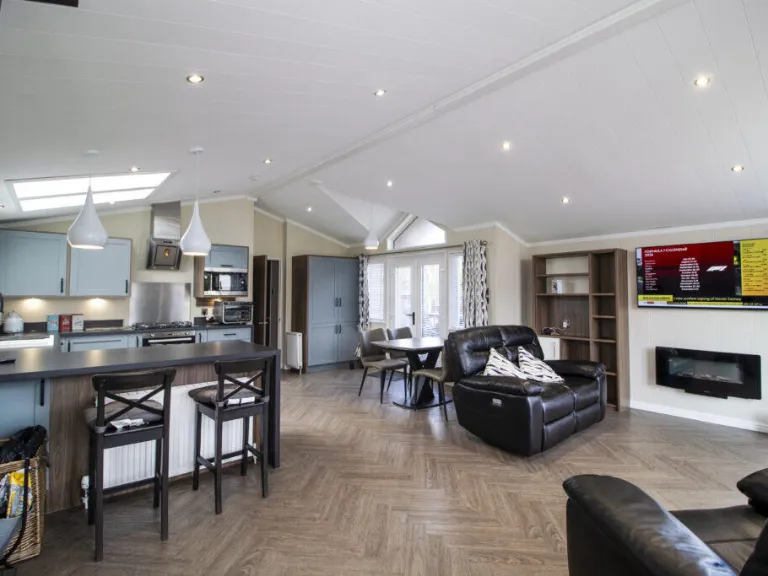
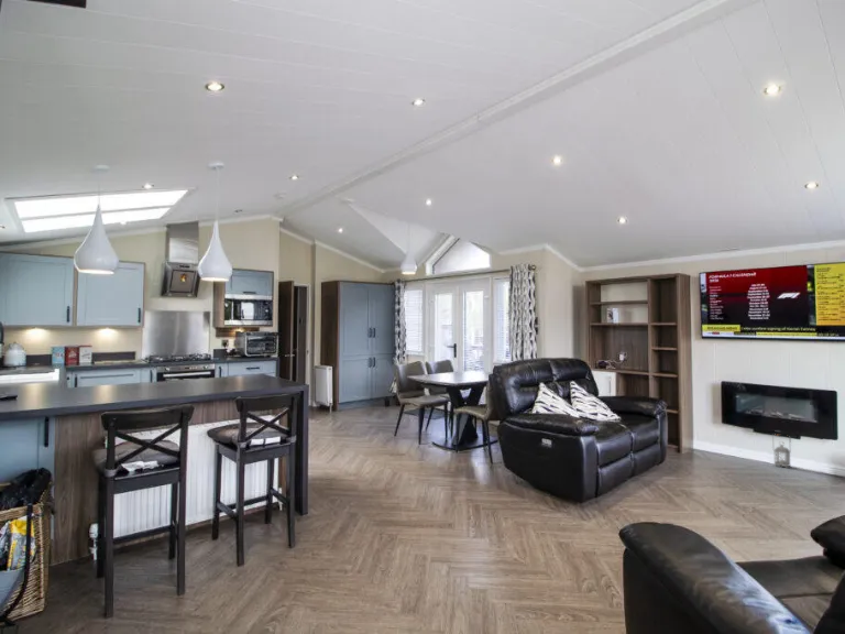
+ lantern (781, 450)
